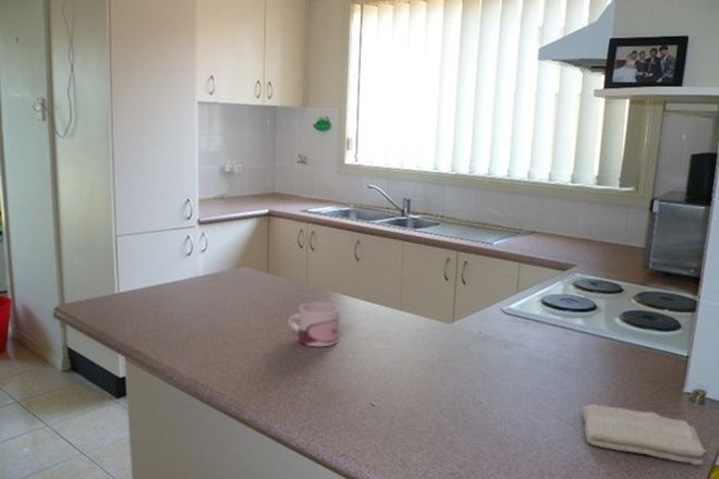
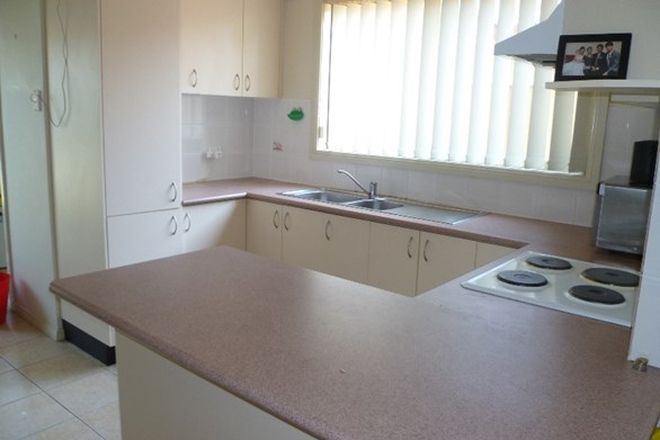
- washcloth (639, 431)
- mug (313, 322)
